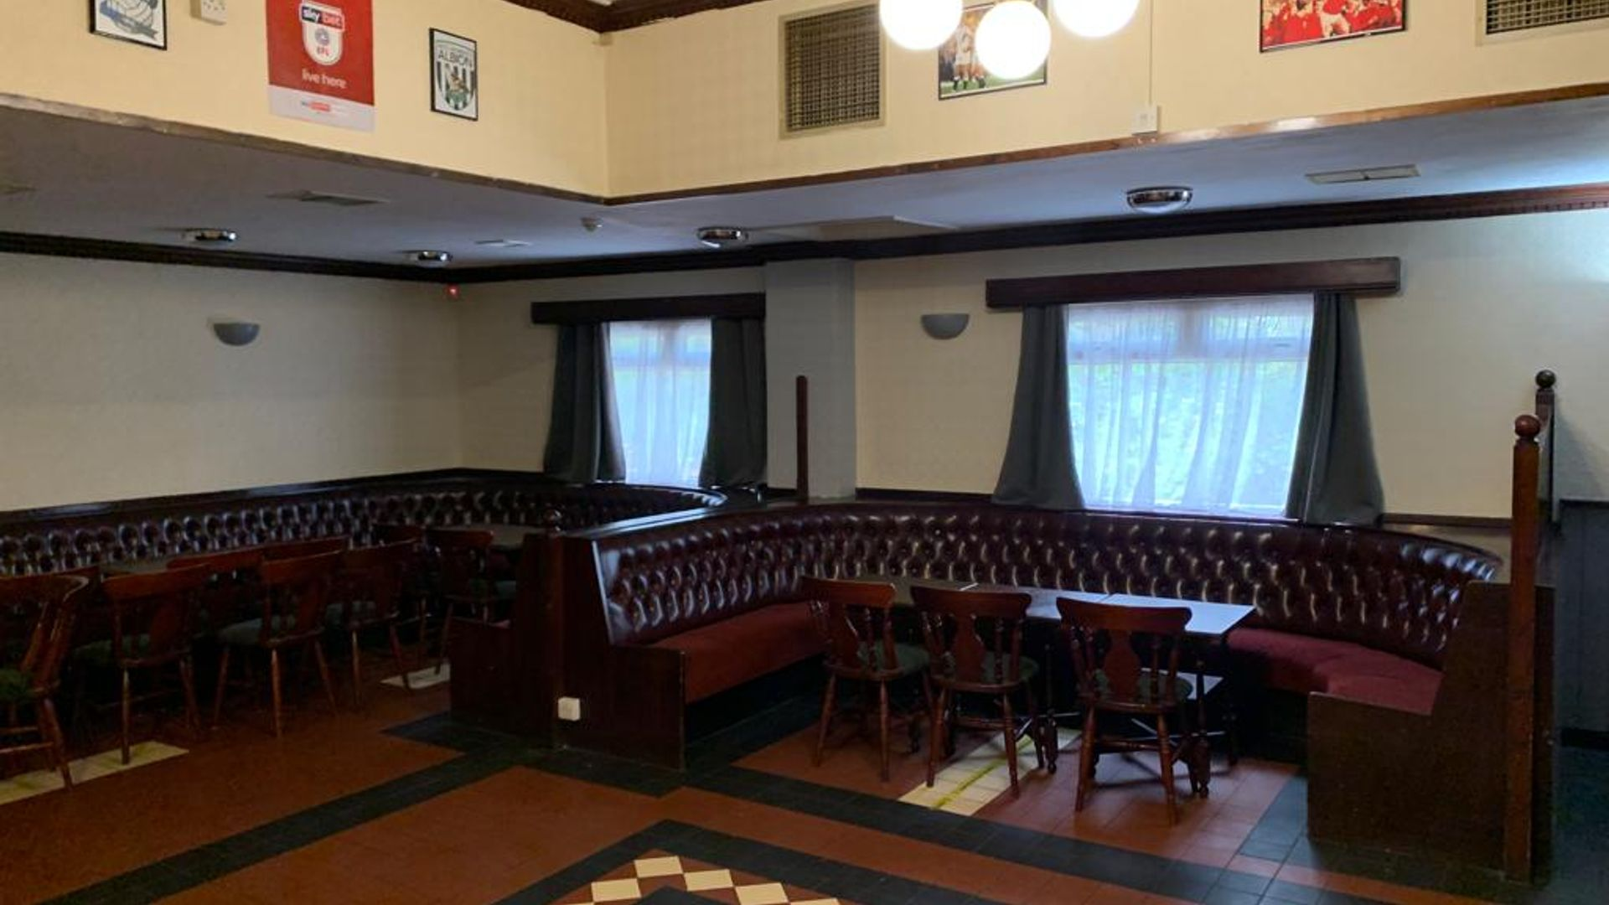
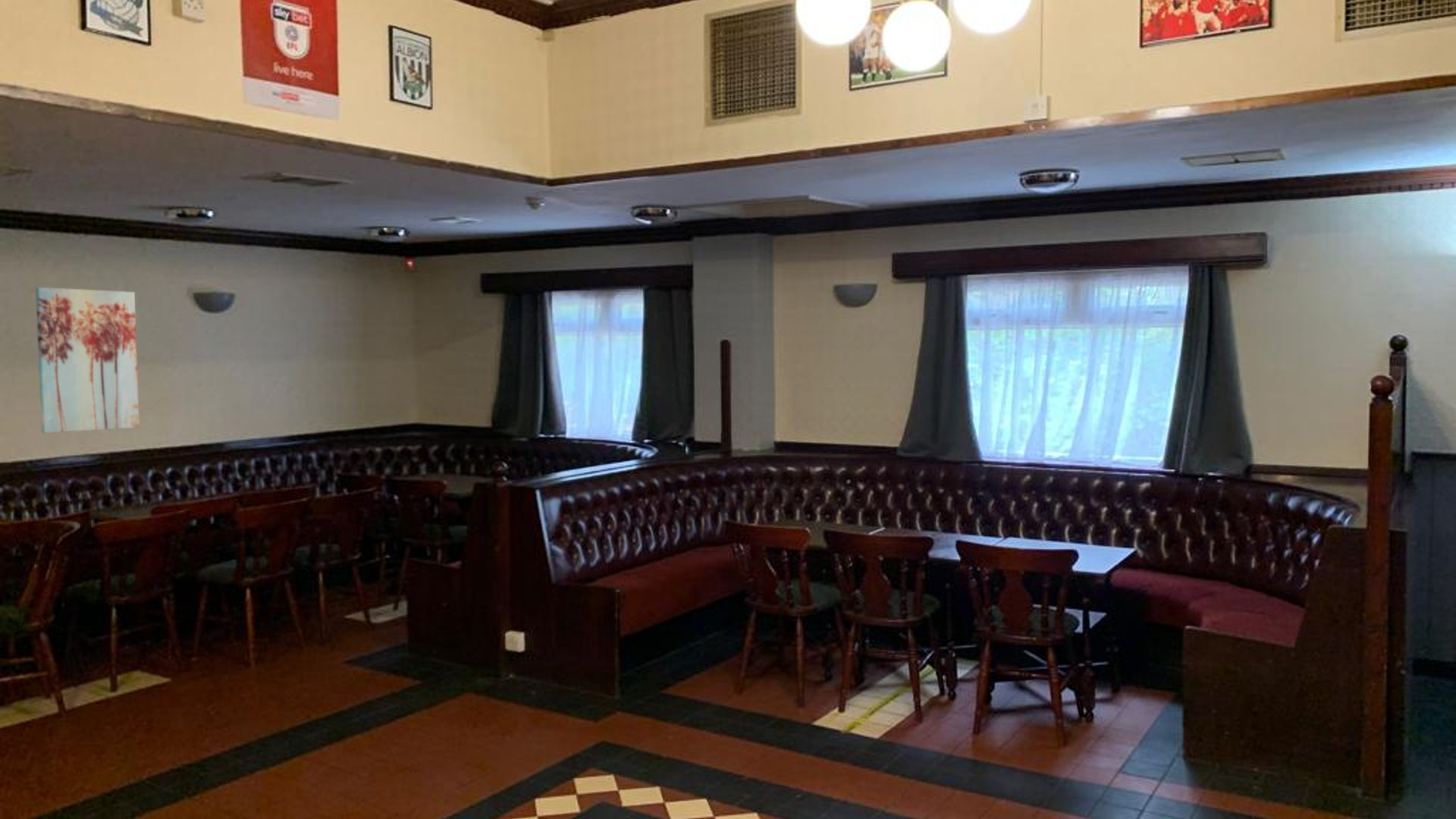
+ wall art (89, 360)
